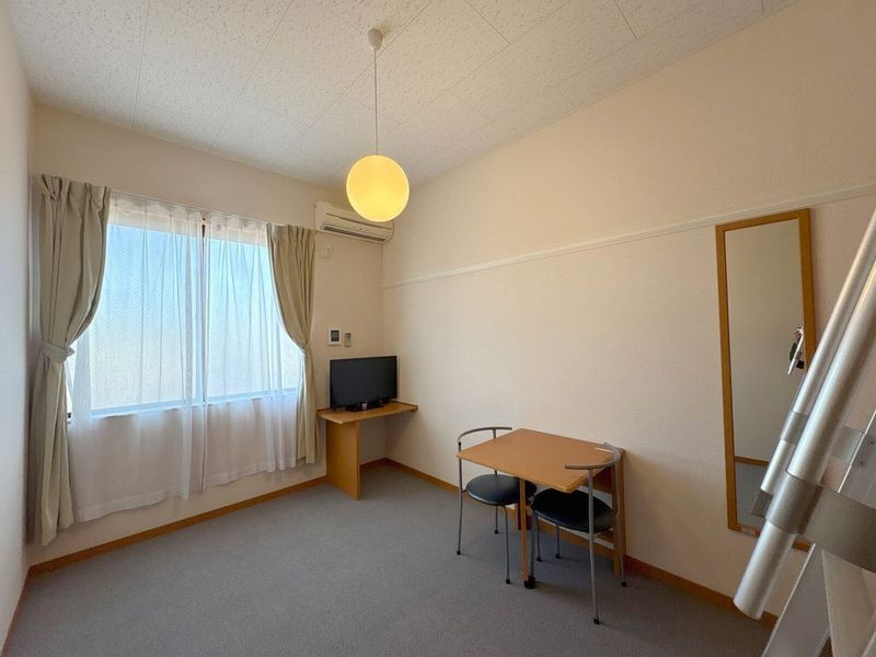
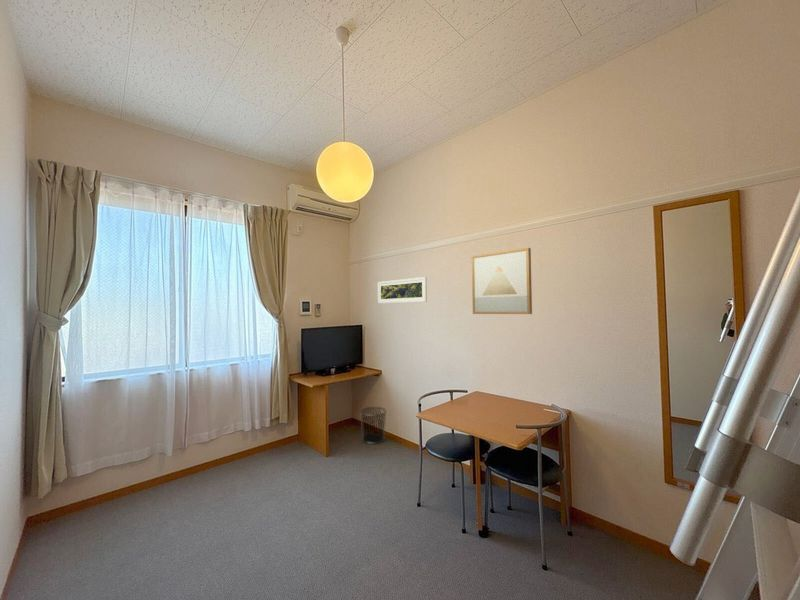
+ waste bin (373, 424)
+ wall art (499, 283)
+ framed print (400, 291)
